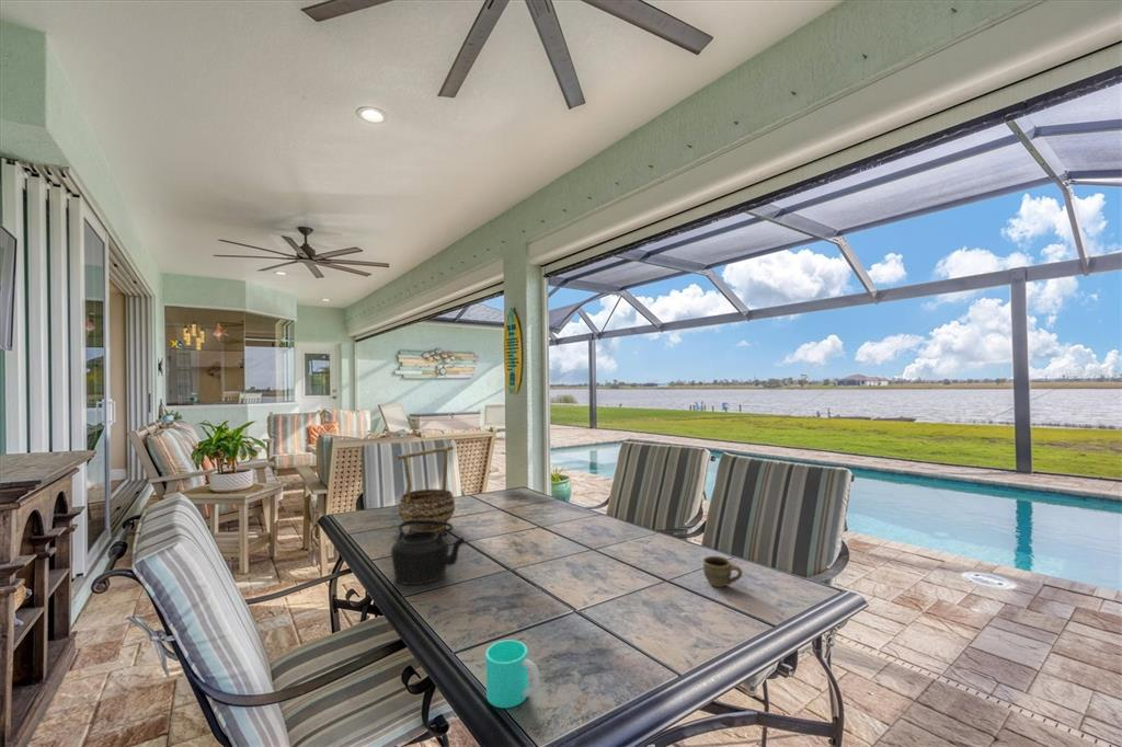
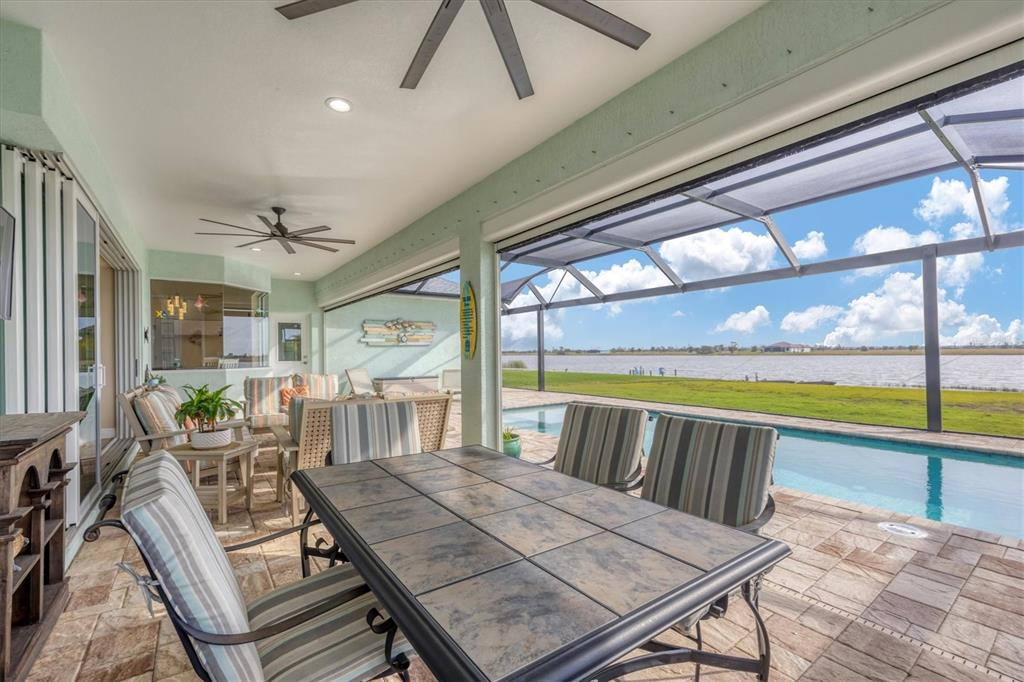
- cup (722, 573)
- teapot (426, 551)
- decorative bowl (426, 491)
- cup (514, 675)
